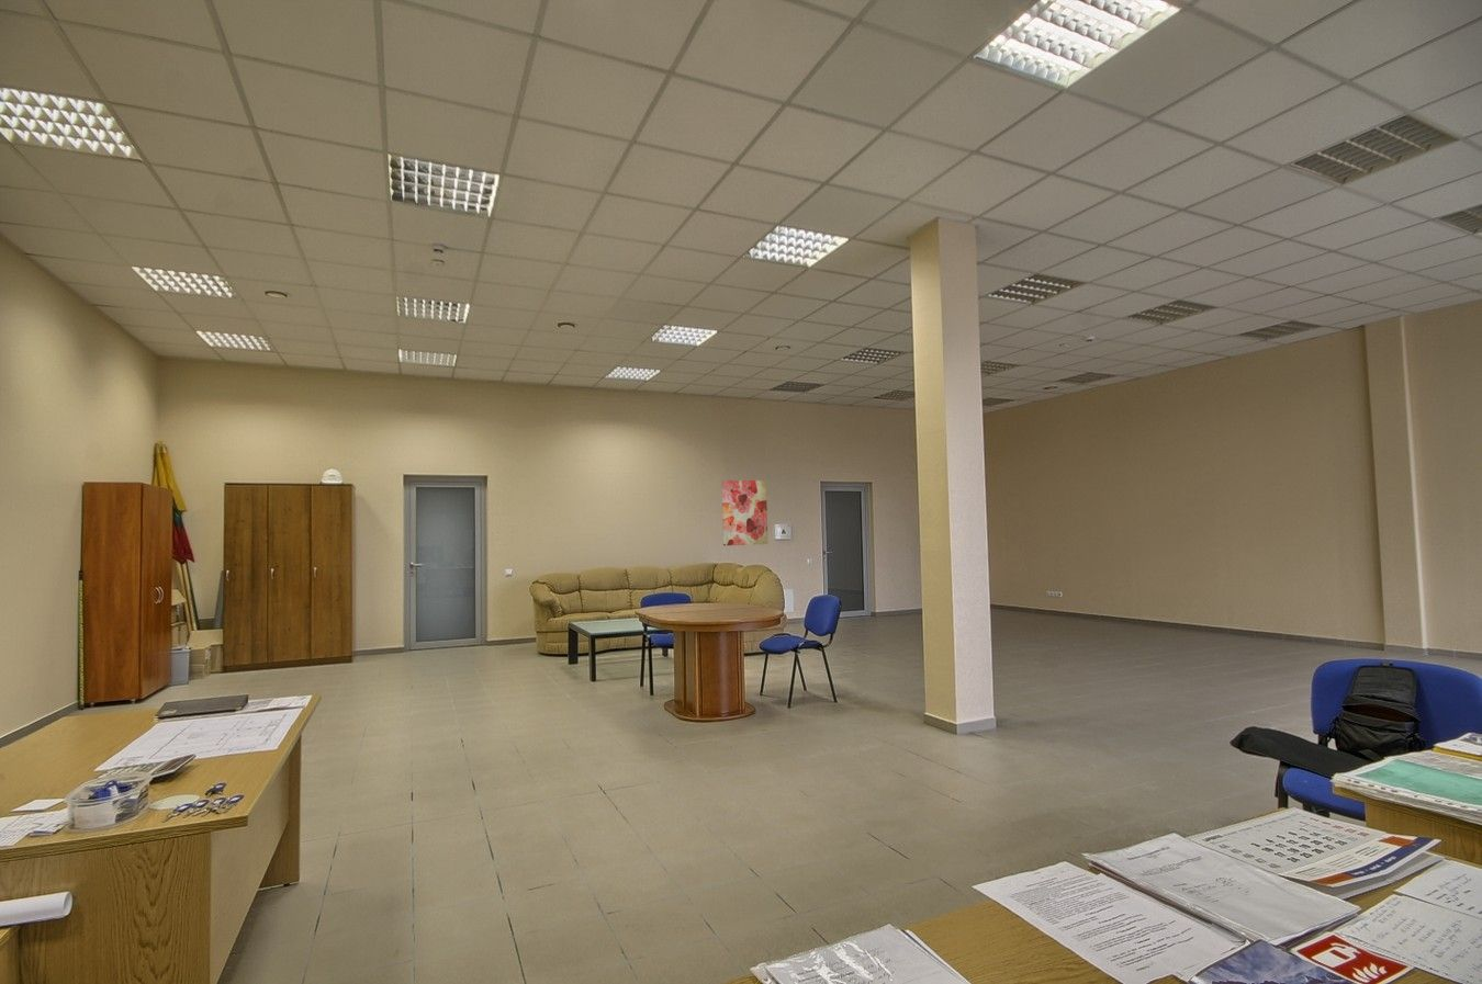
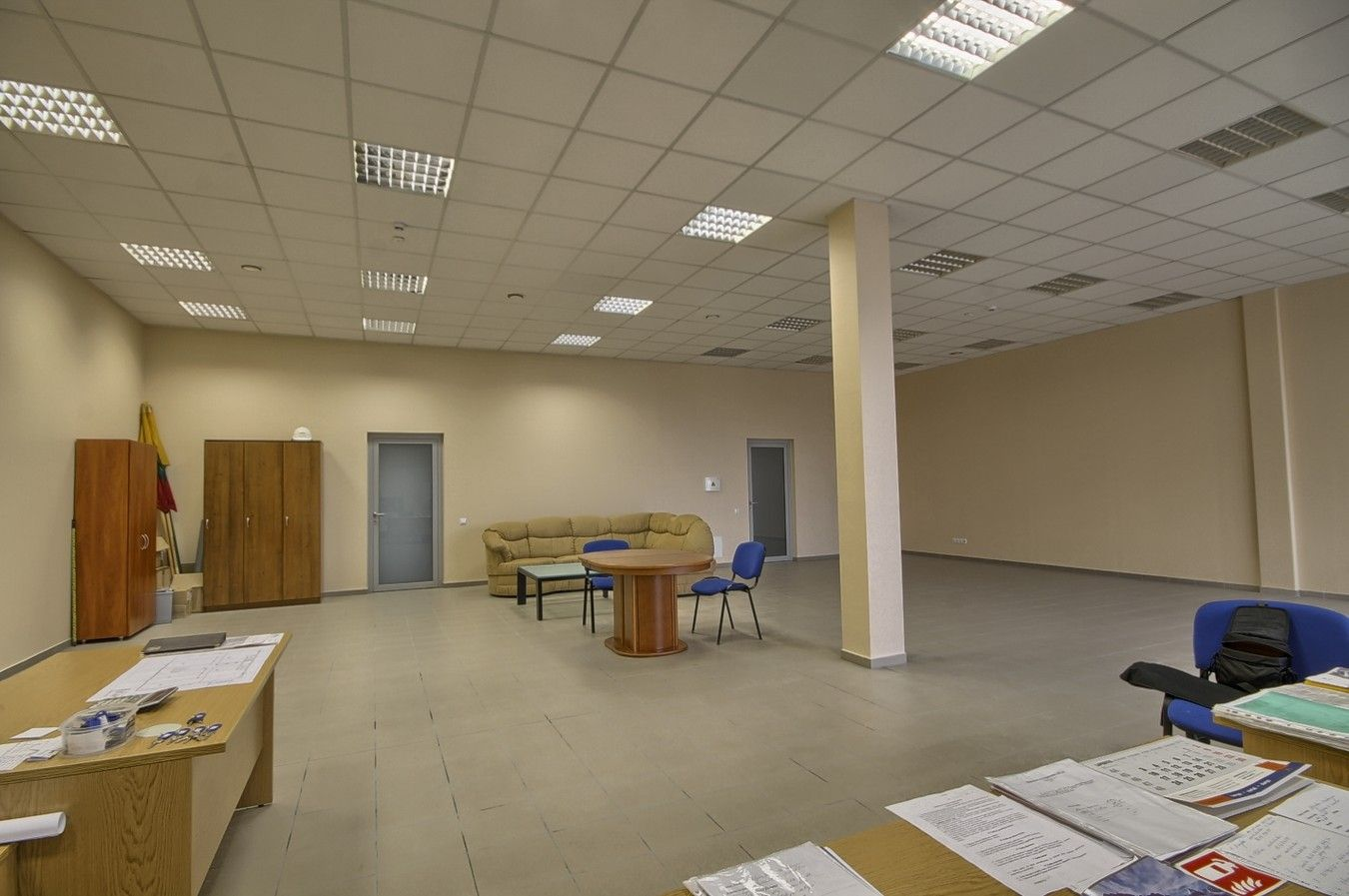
- wall art (744, 512)
